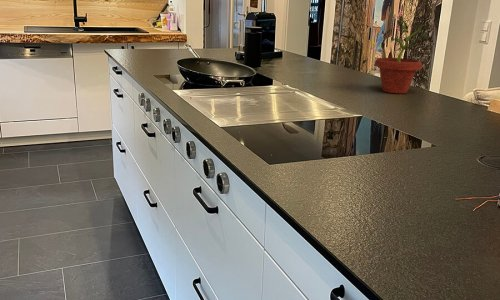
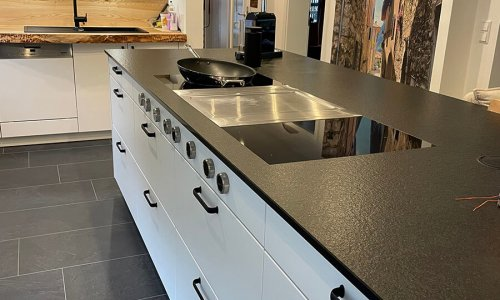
- potted plant (400, 55)
